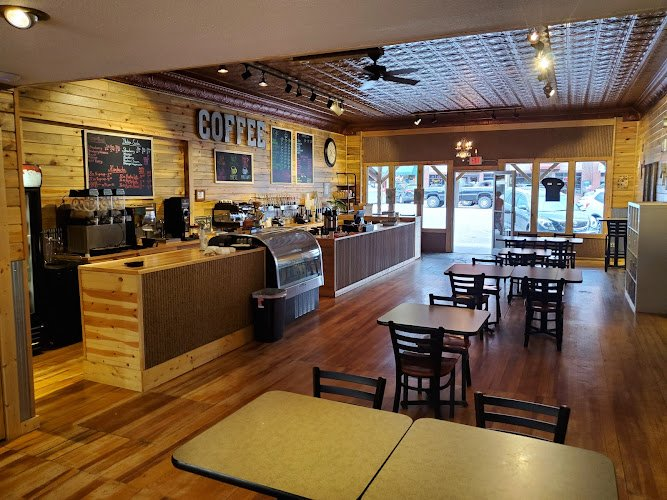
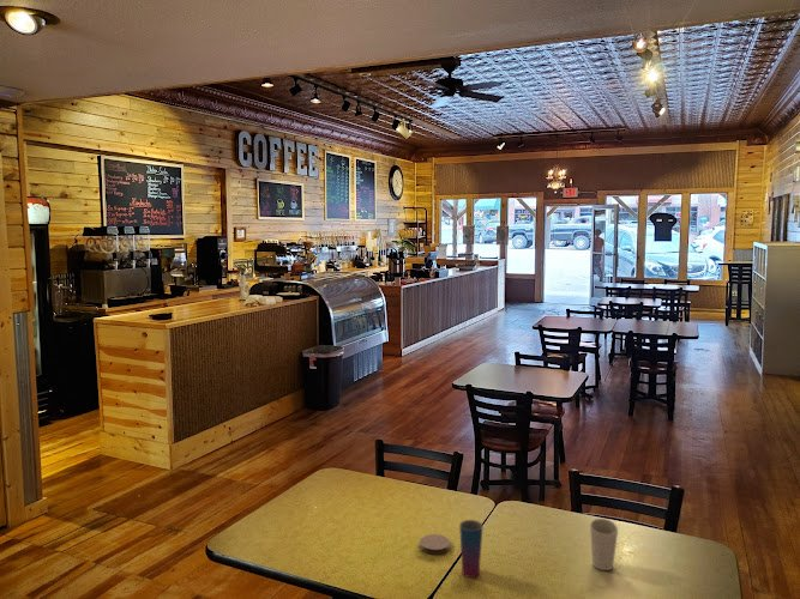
+ cup (603, 544)
+ cup (470, 549)
+ coaster (434, 543)
